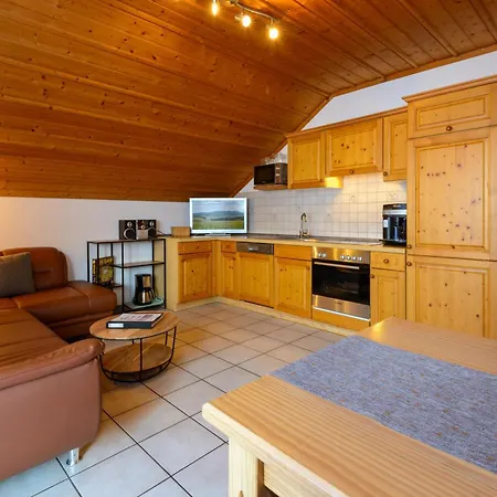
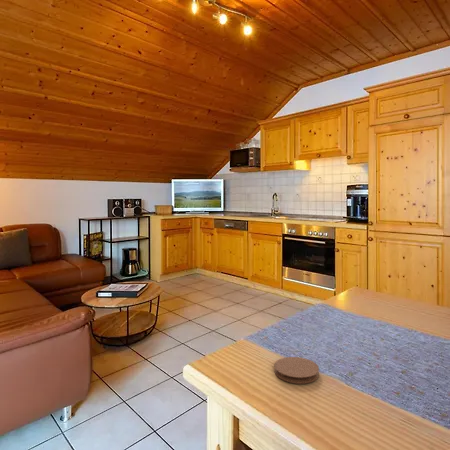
+ coaster (296, 369)
